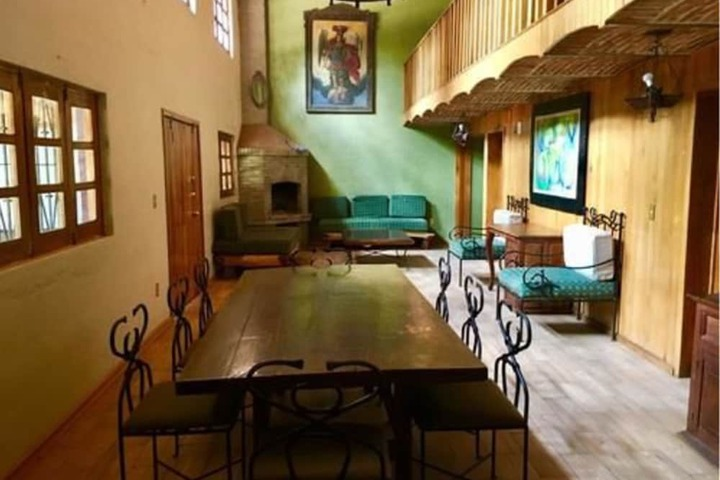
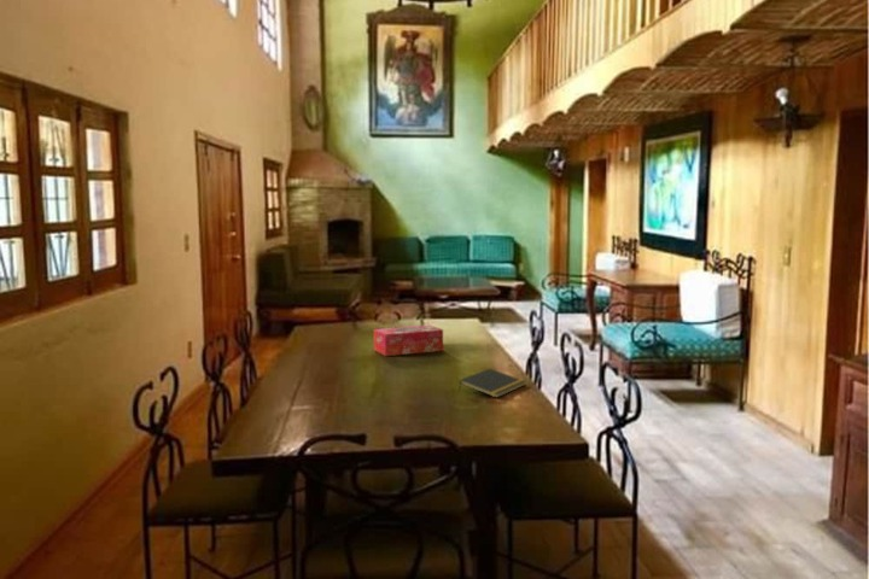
+ notepad (492, 381)
+ tissue box (408, 339)
